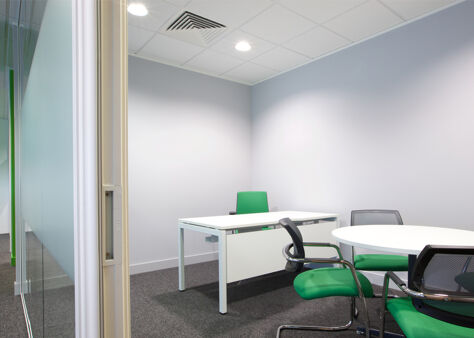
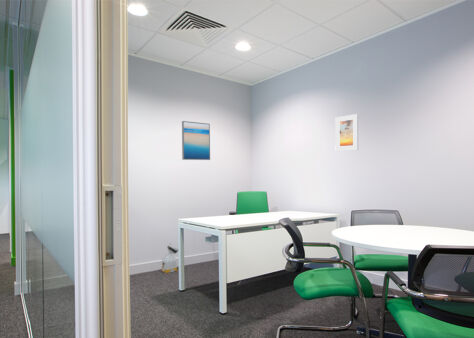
+ bag (169, 257)
+ wall art (196, 141)
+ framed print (346, 133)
